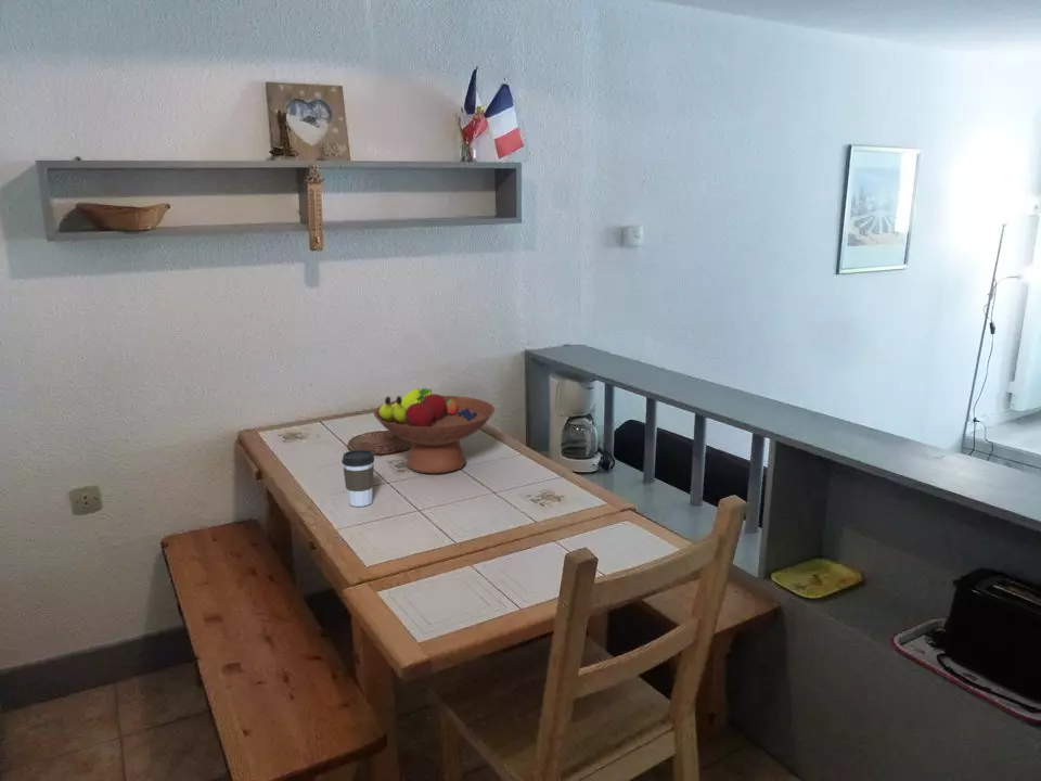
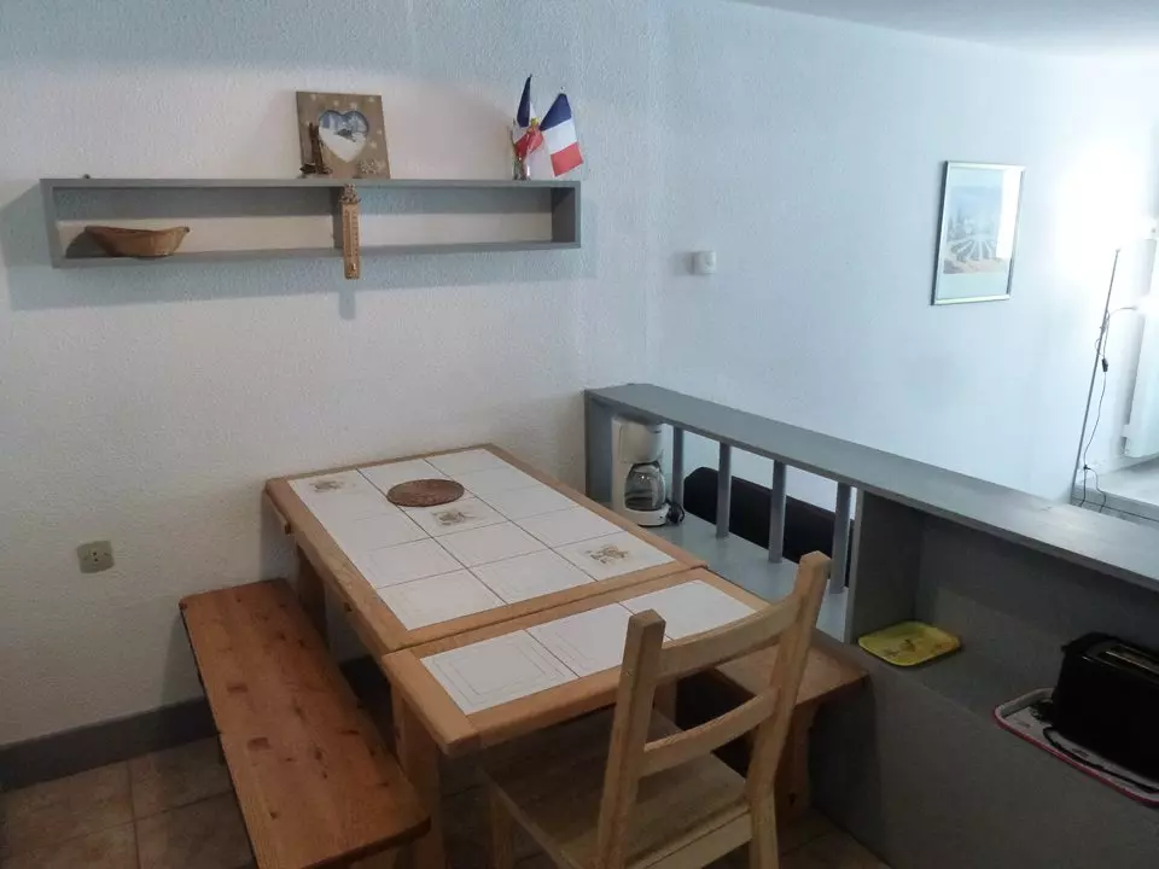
- coffee cup (359, 477)
- fruit bowl (435, 426)
